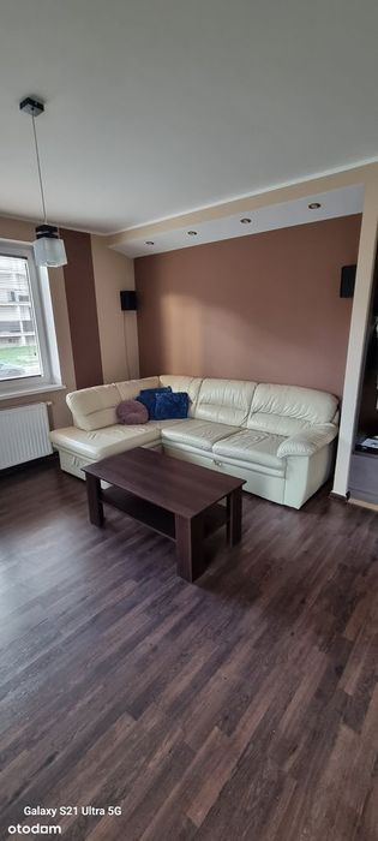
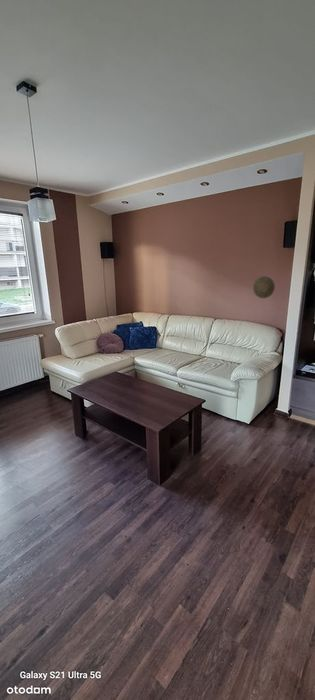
+ decorative plate (263, 287)
